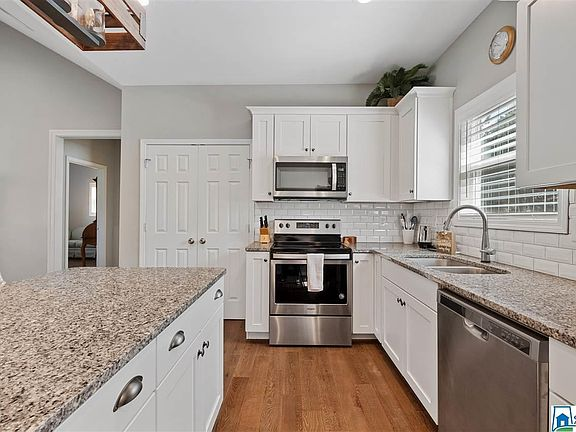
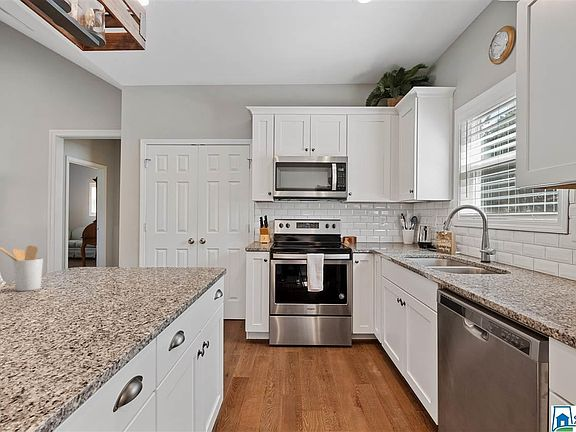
+ utensil holder (20, 267)
